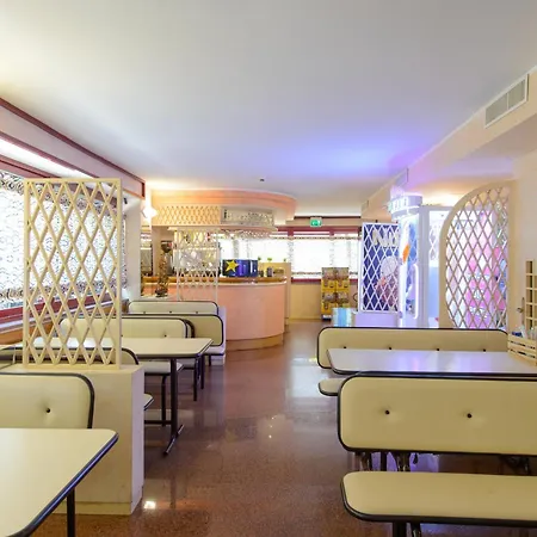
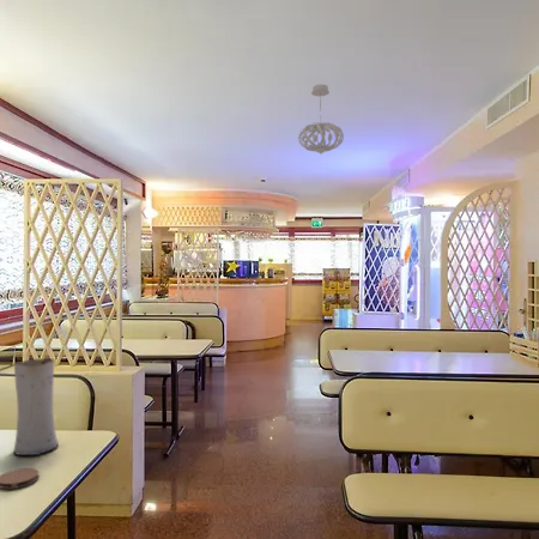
+ vase (36, 405)
+ pendant light (320, 120)
+ coaster (18, 478)
